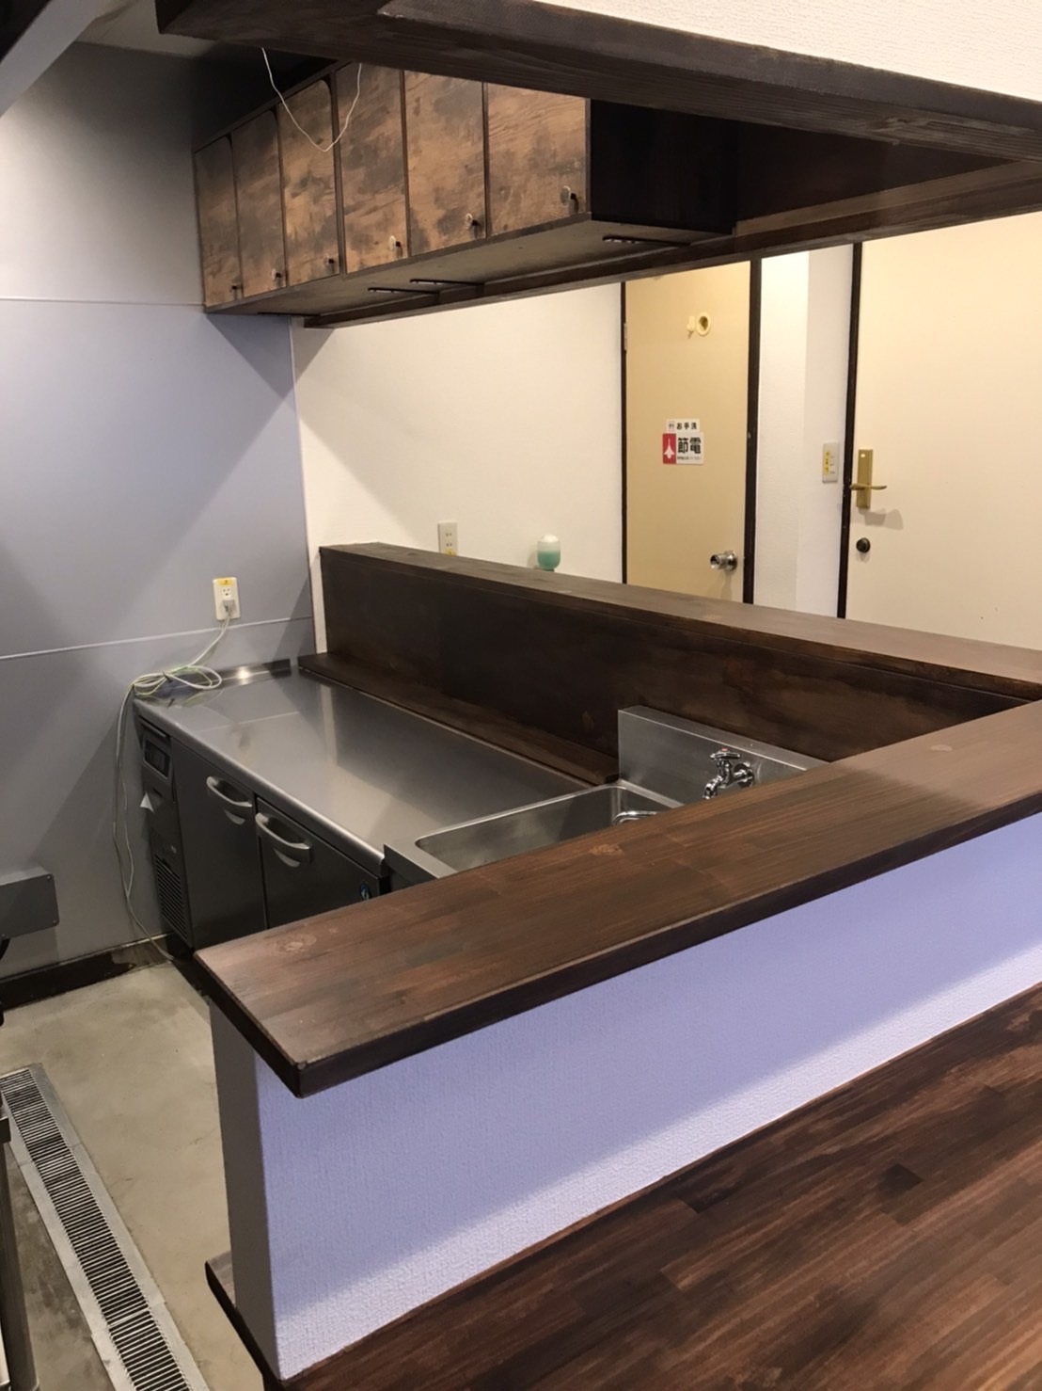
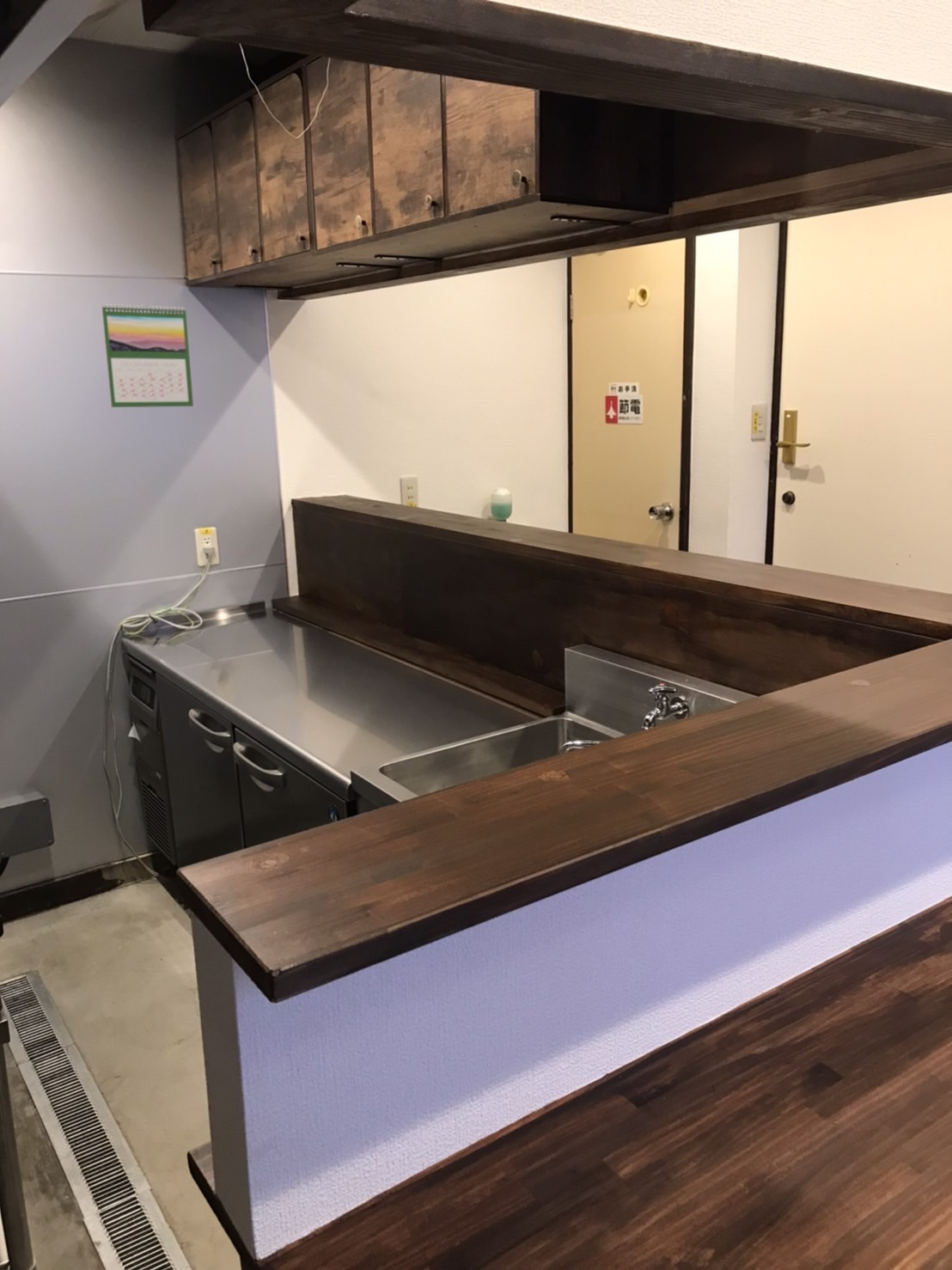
+ calendar (149, 356)
